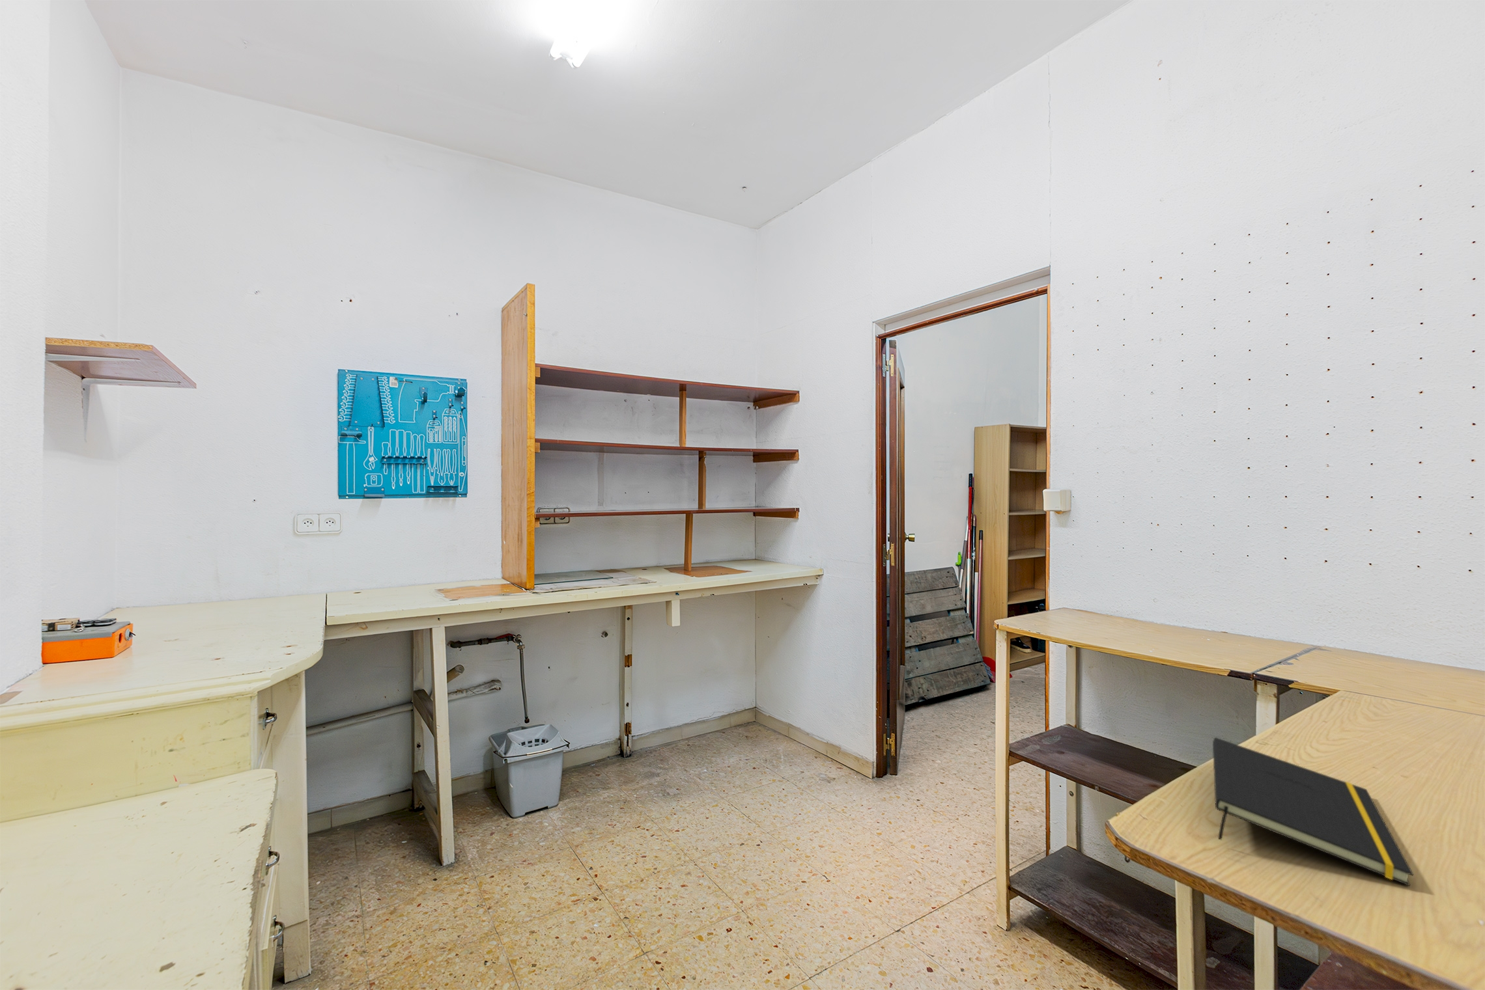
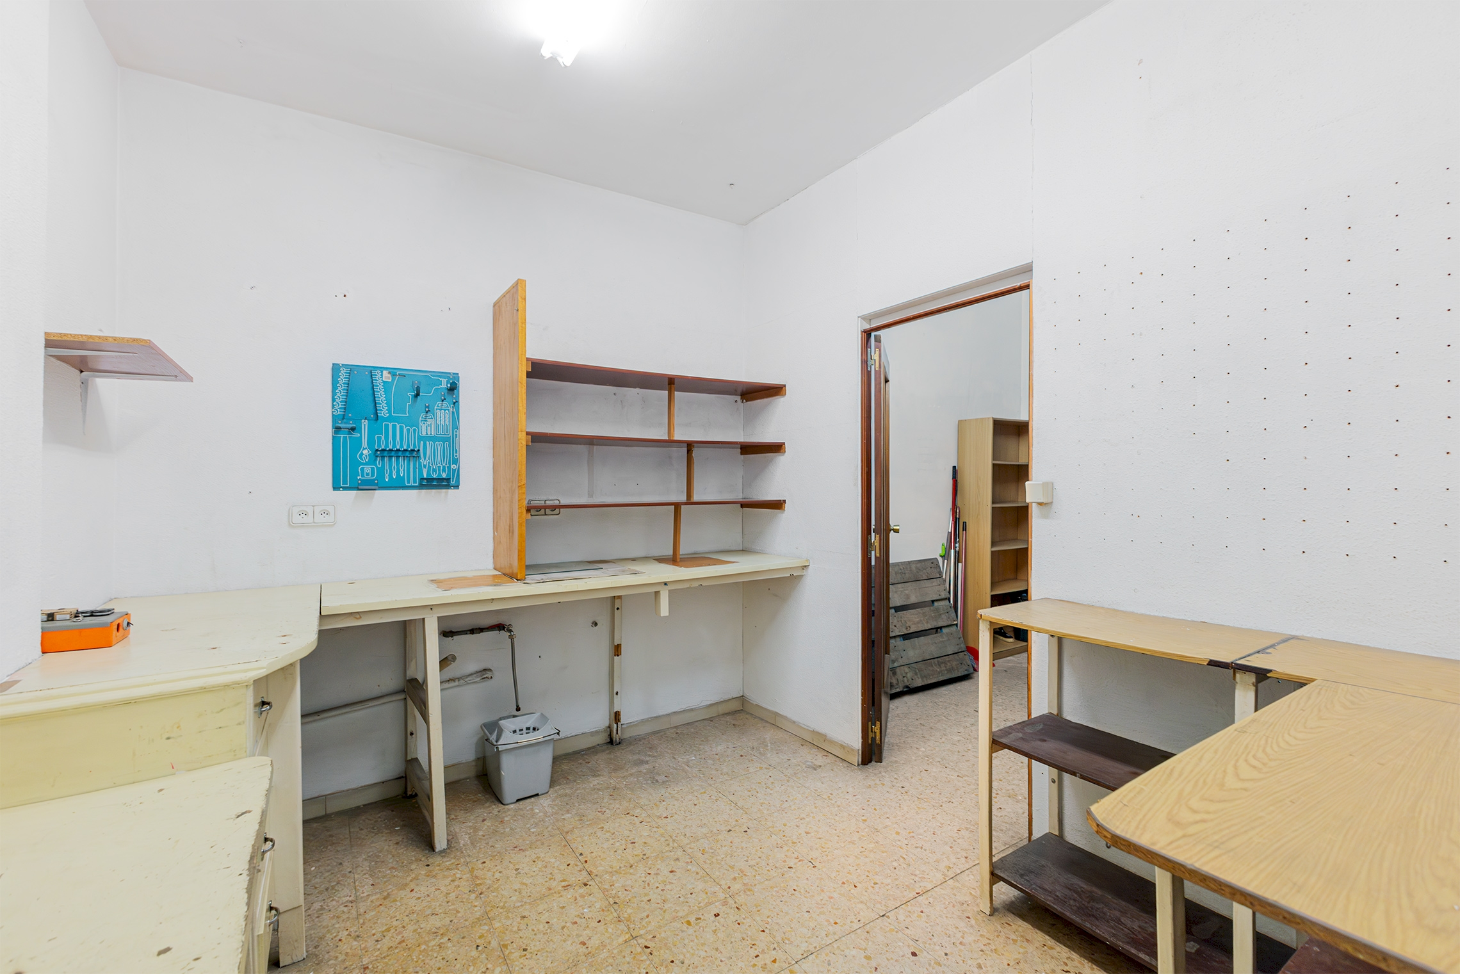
- notepad (1295, 798)
